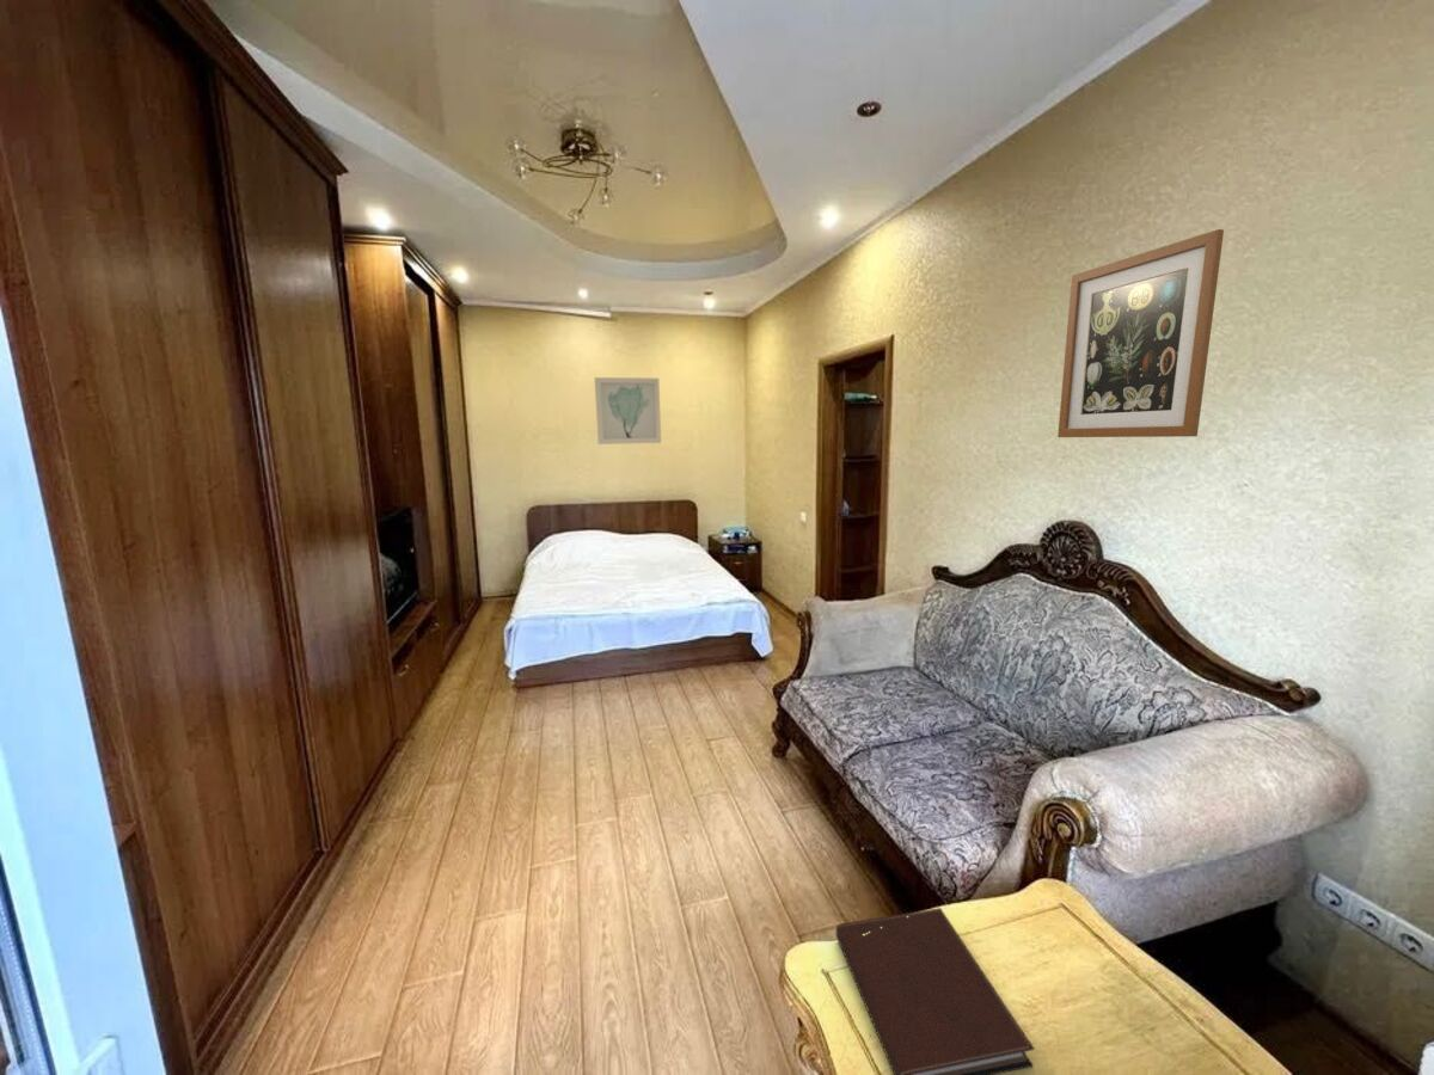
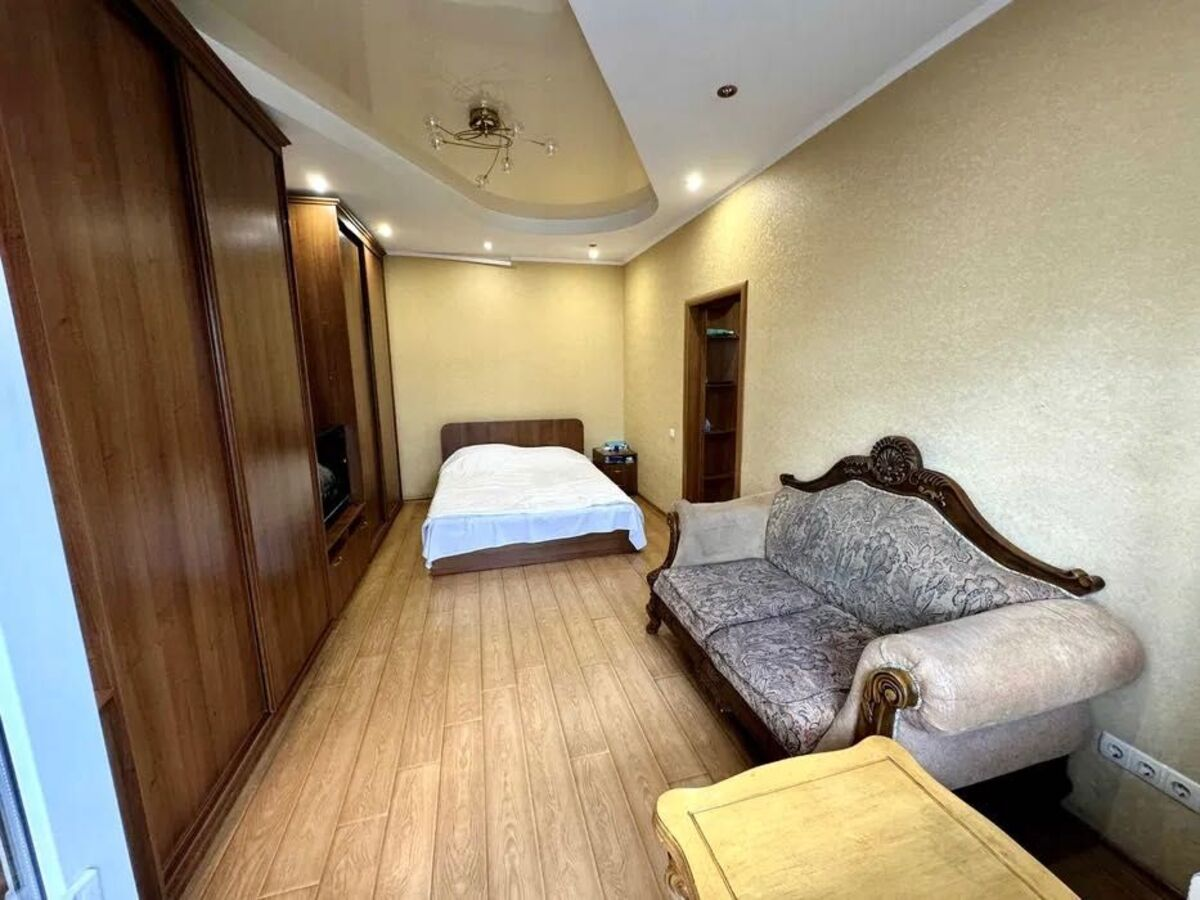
- wall art (1128, 348)
- wall art (629, 411)
- notebook (923, 987)
